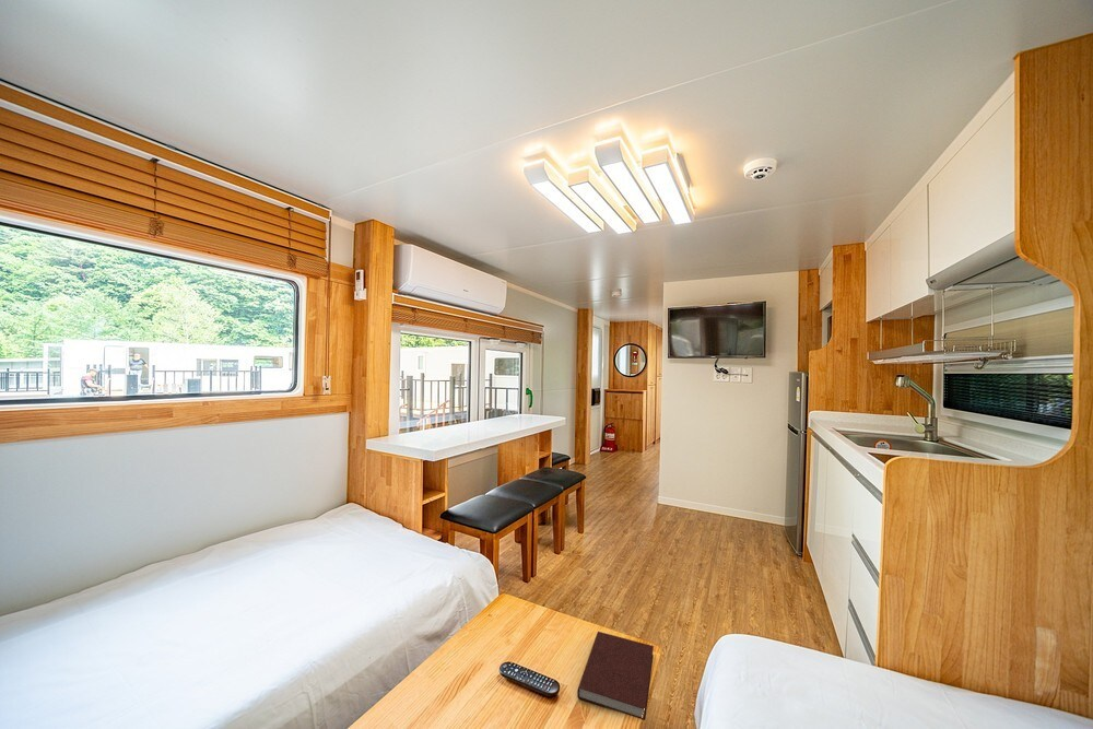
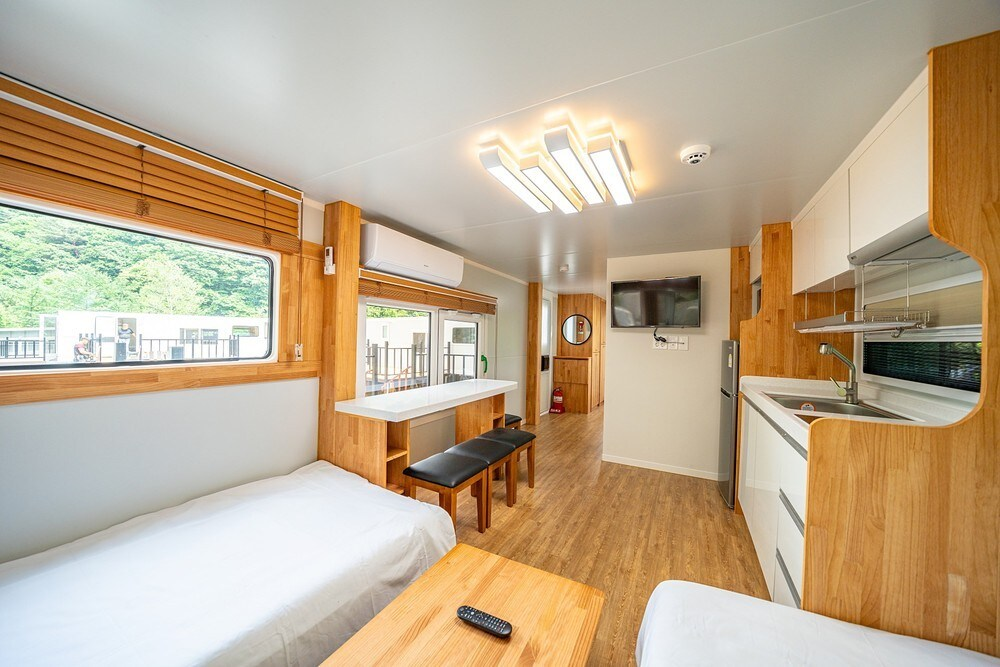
- notebook (618, 670)
